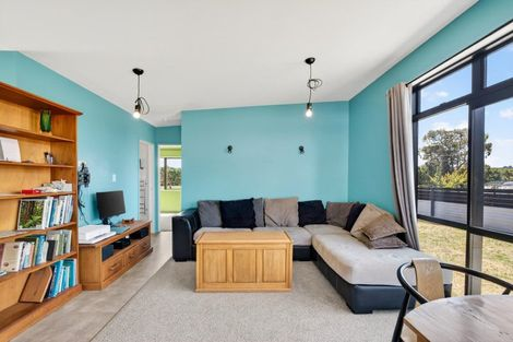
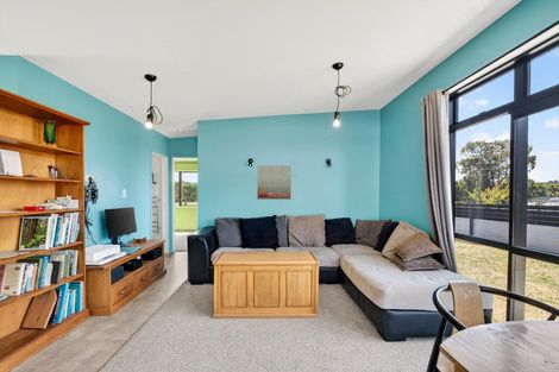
+ wall art (274, 182)
